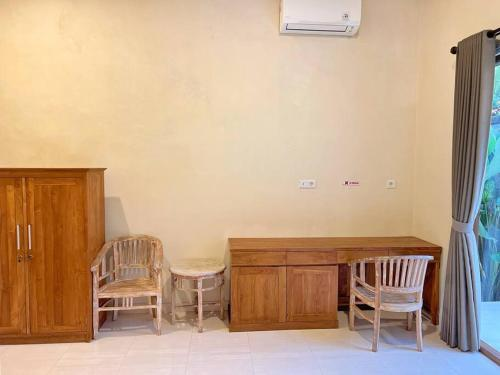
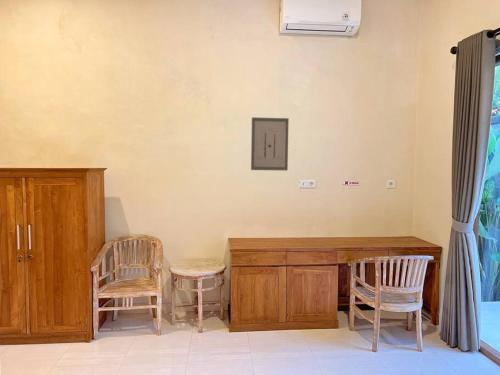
+ wall art (269, 144)
